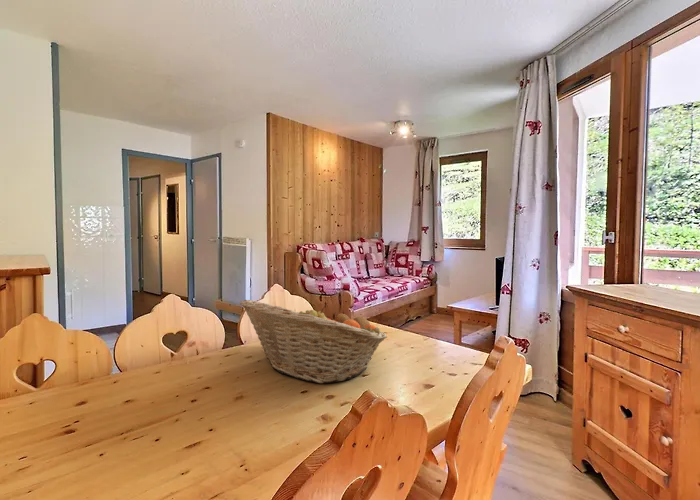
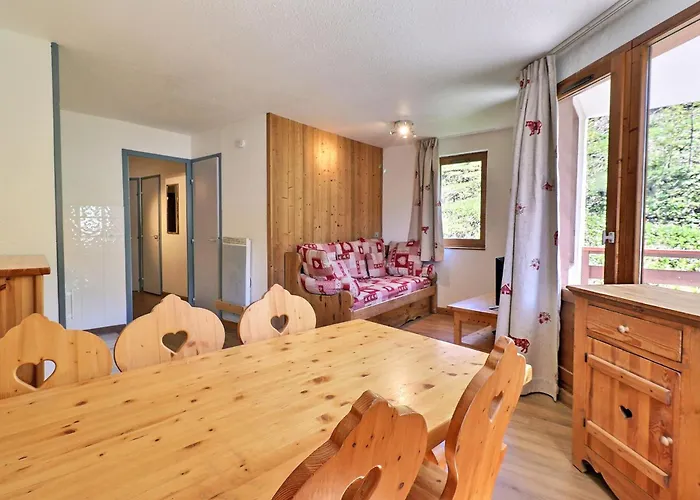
- fruit basket (311, 331)
